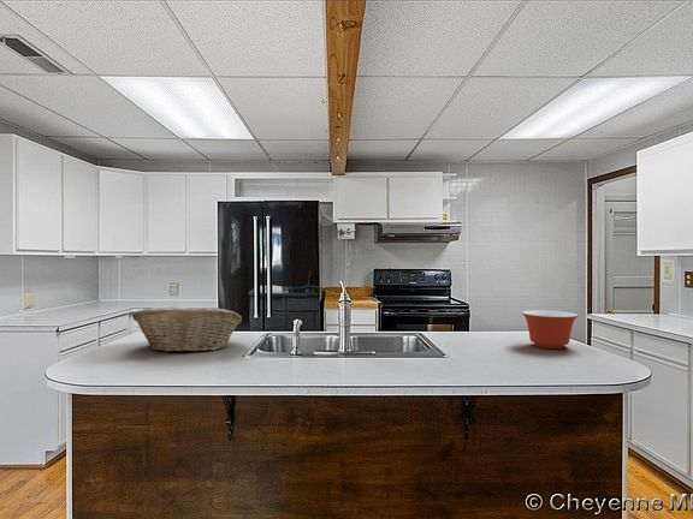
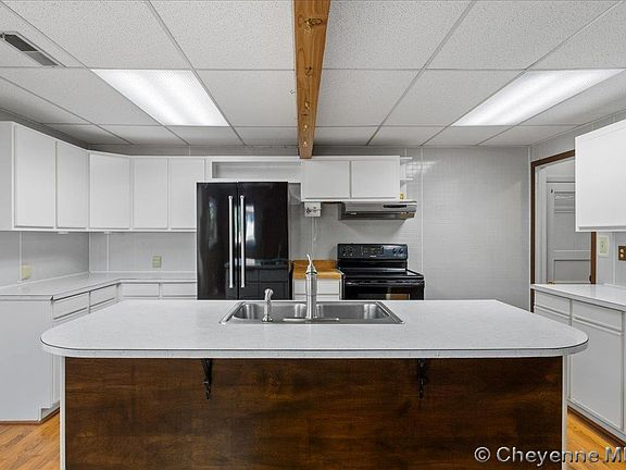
- mixing bowl (549, 329)
- fruit basket (188, 326)
